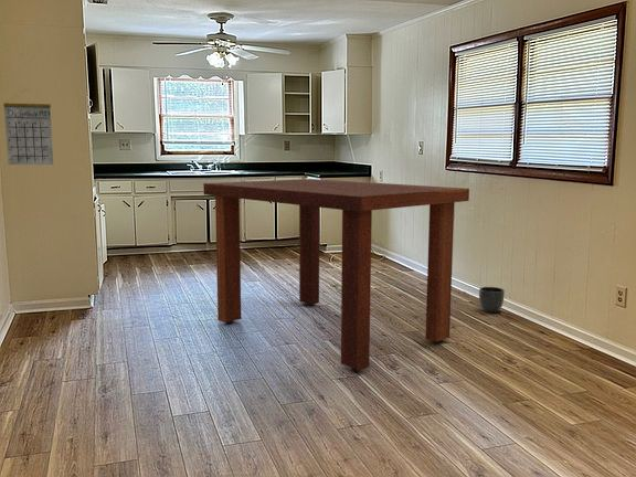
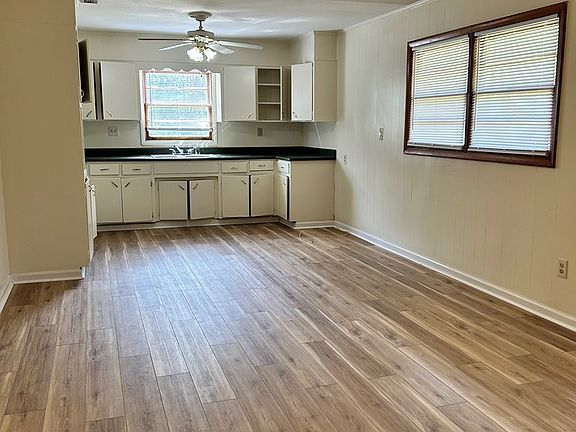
- dining table (318, 259)
- calendar (29, 127)
- planter (490, 300)
